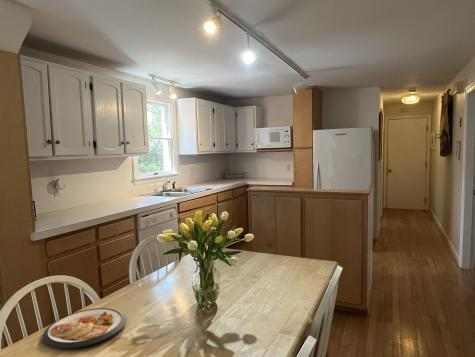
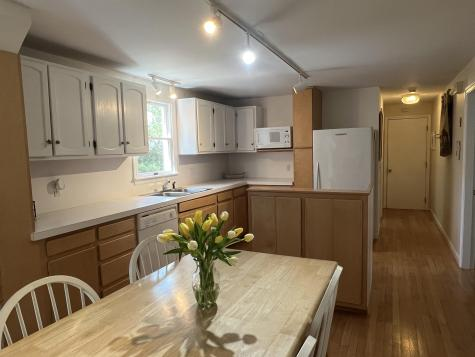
- dish (86, 324)
